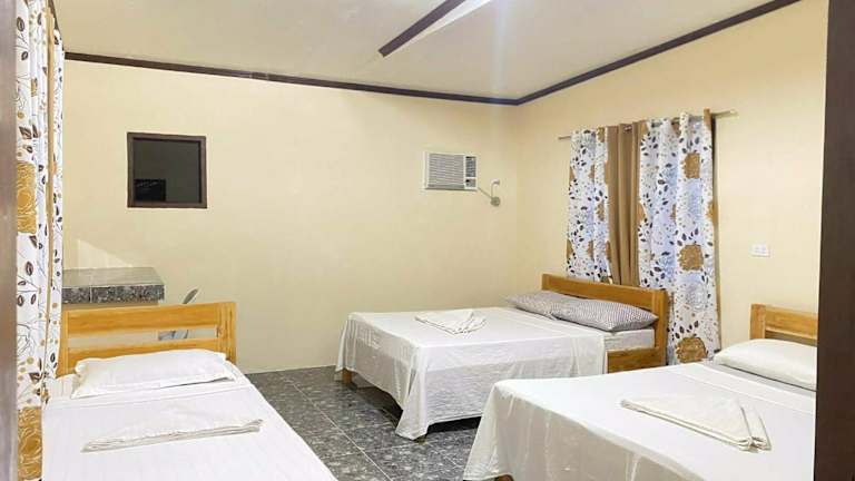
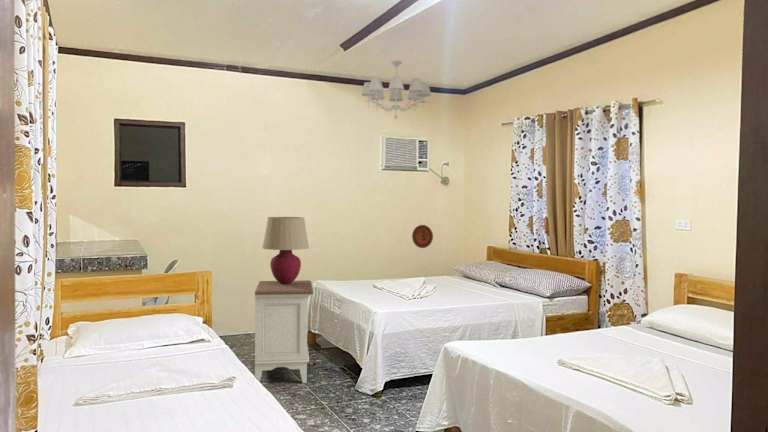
+ decorative plate (422, 236)
+ nightstand (284, 329)
+ chandelier (396, 90)
+ table lamp (285, 249)
